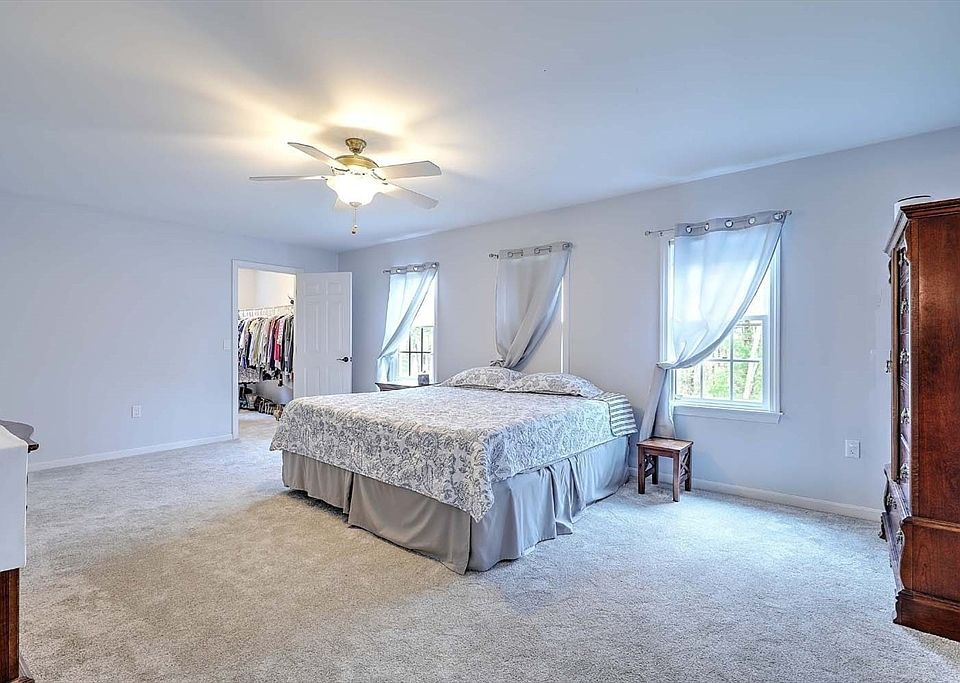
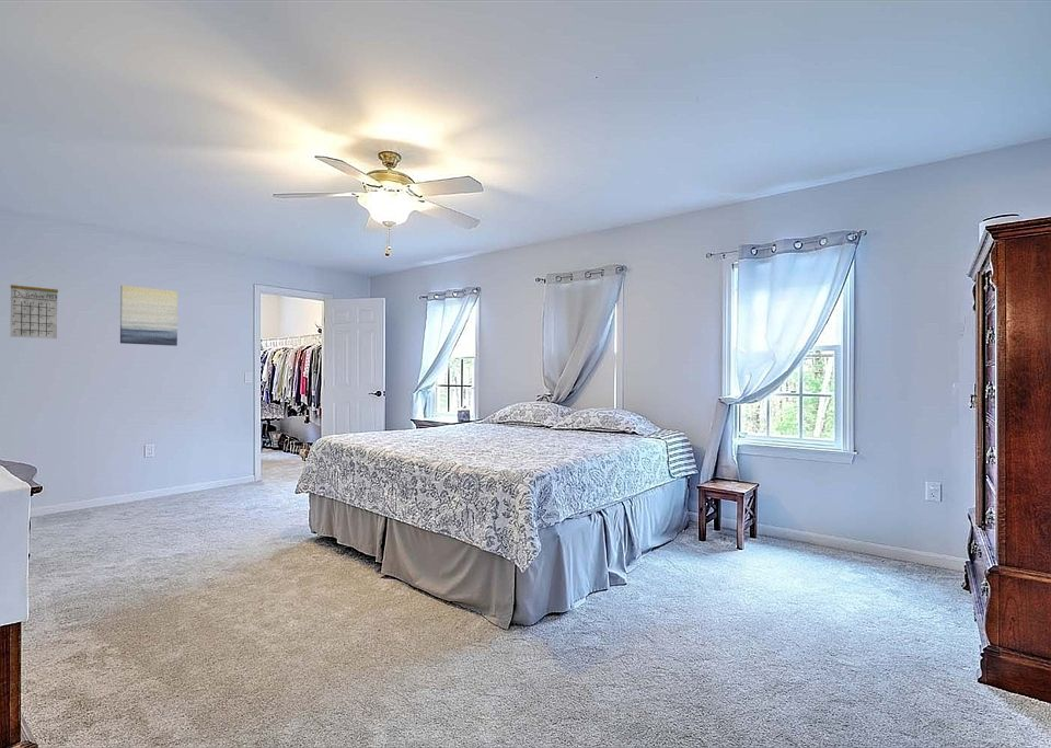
+ wall art (149, 317)
+ calendar (34, 306)
